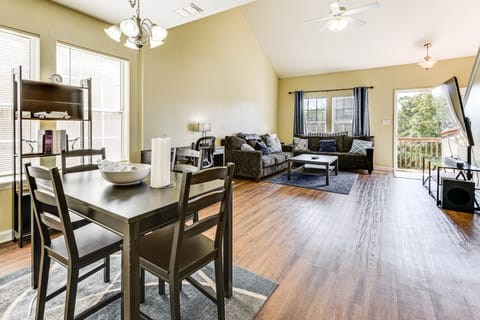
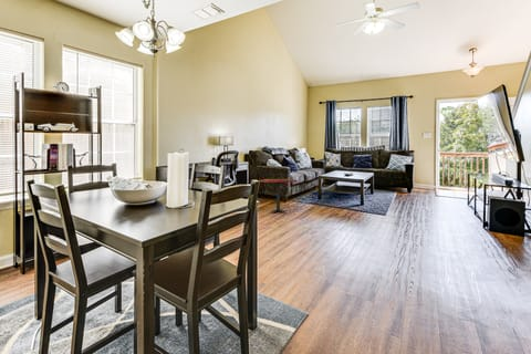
+ side table (278, 195)
